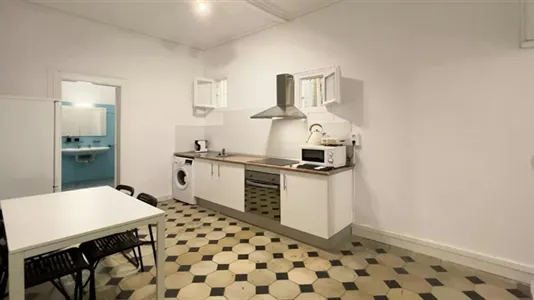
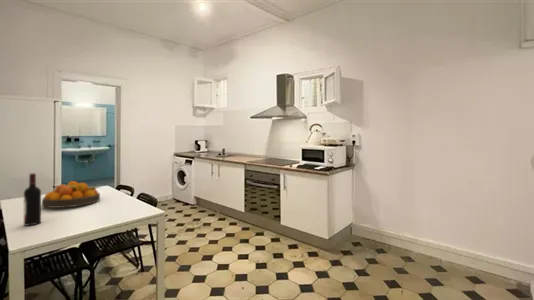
+ fruit bowl (72, 192)
+ wine bottle (32, 198)
